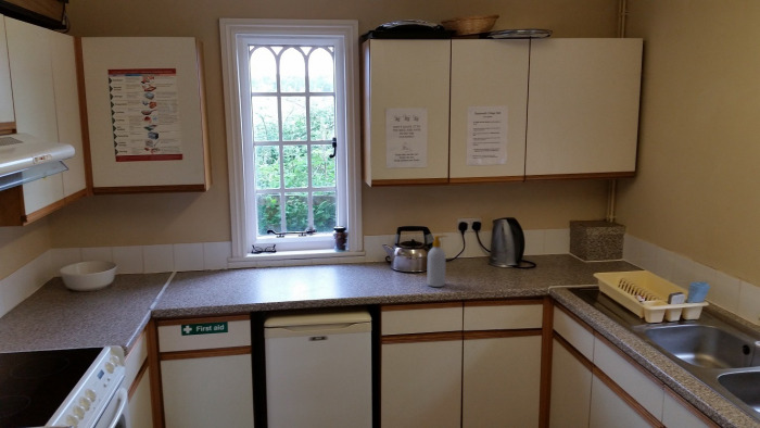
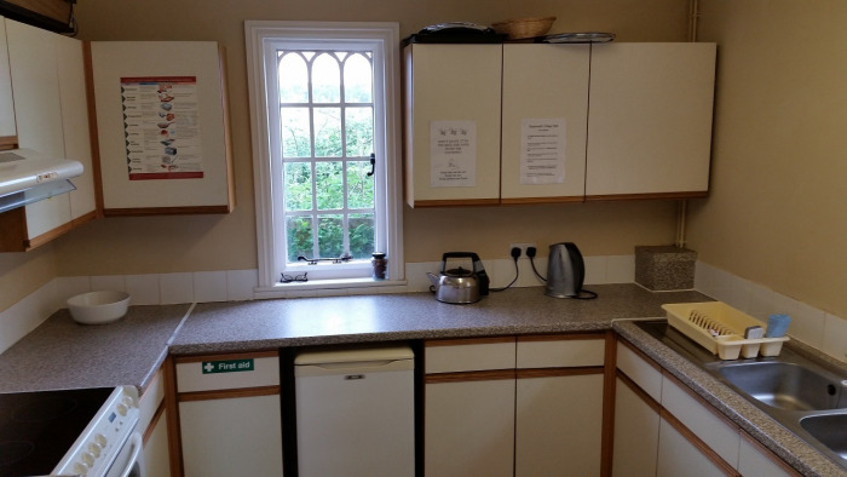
- soap bottle (436, 260)
